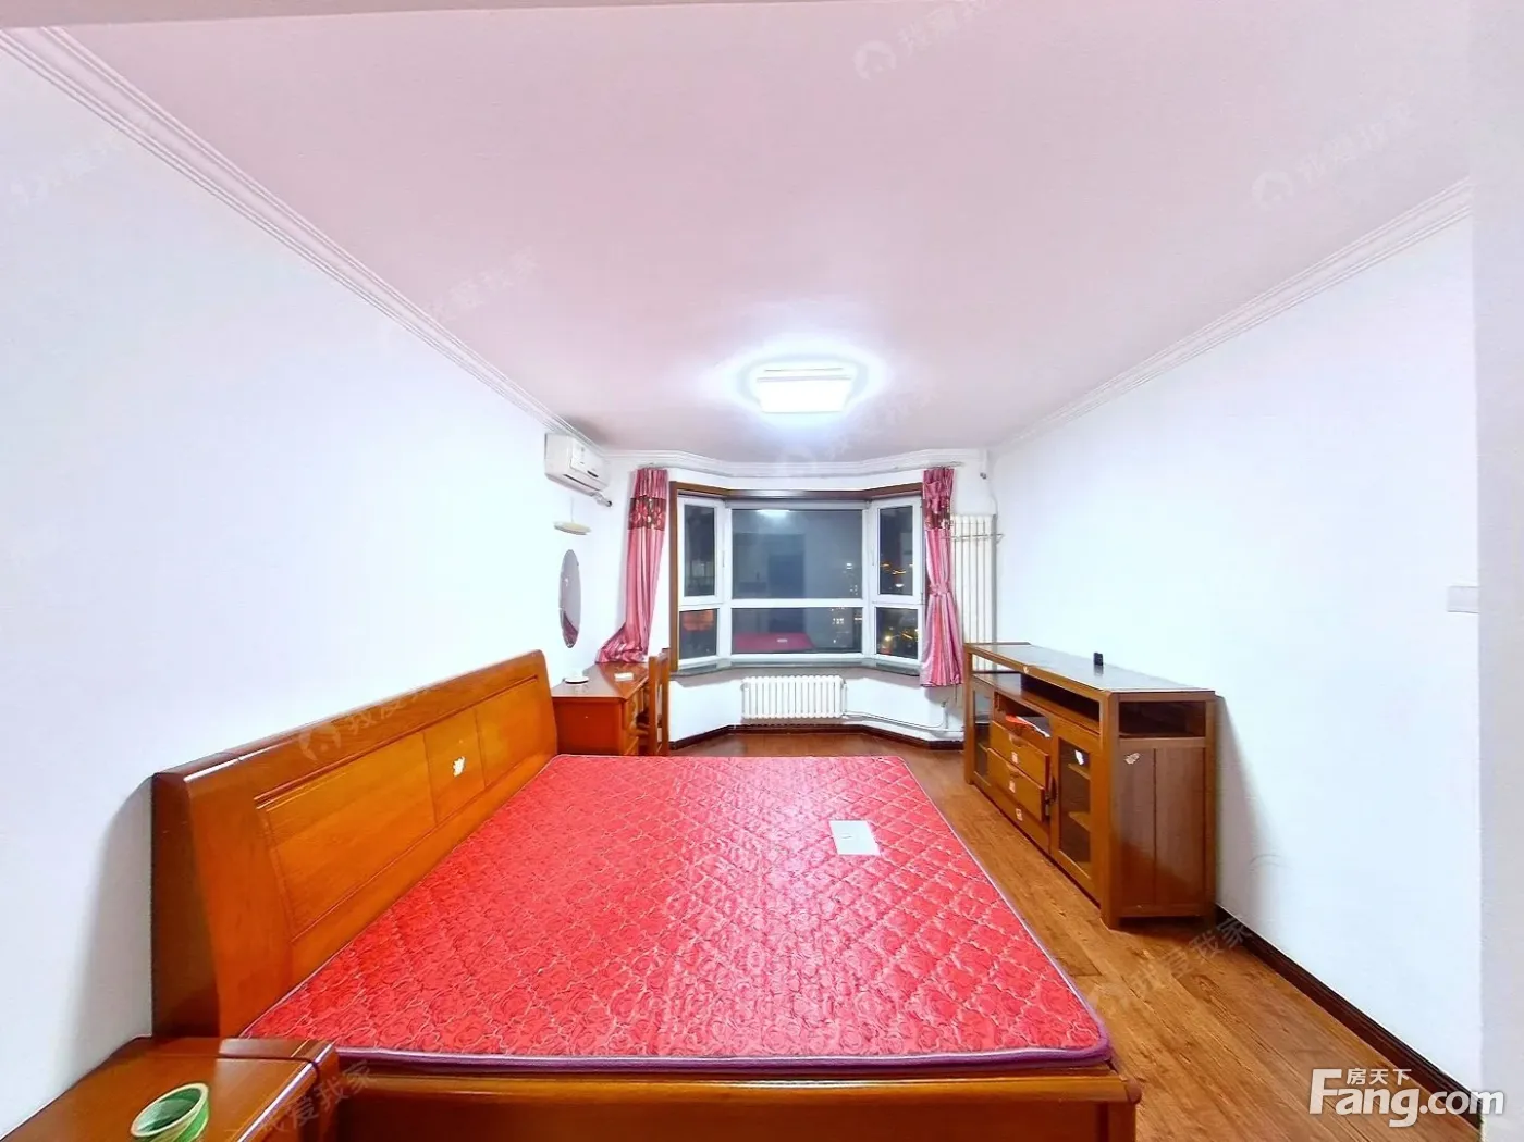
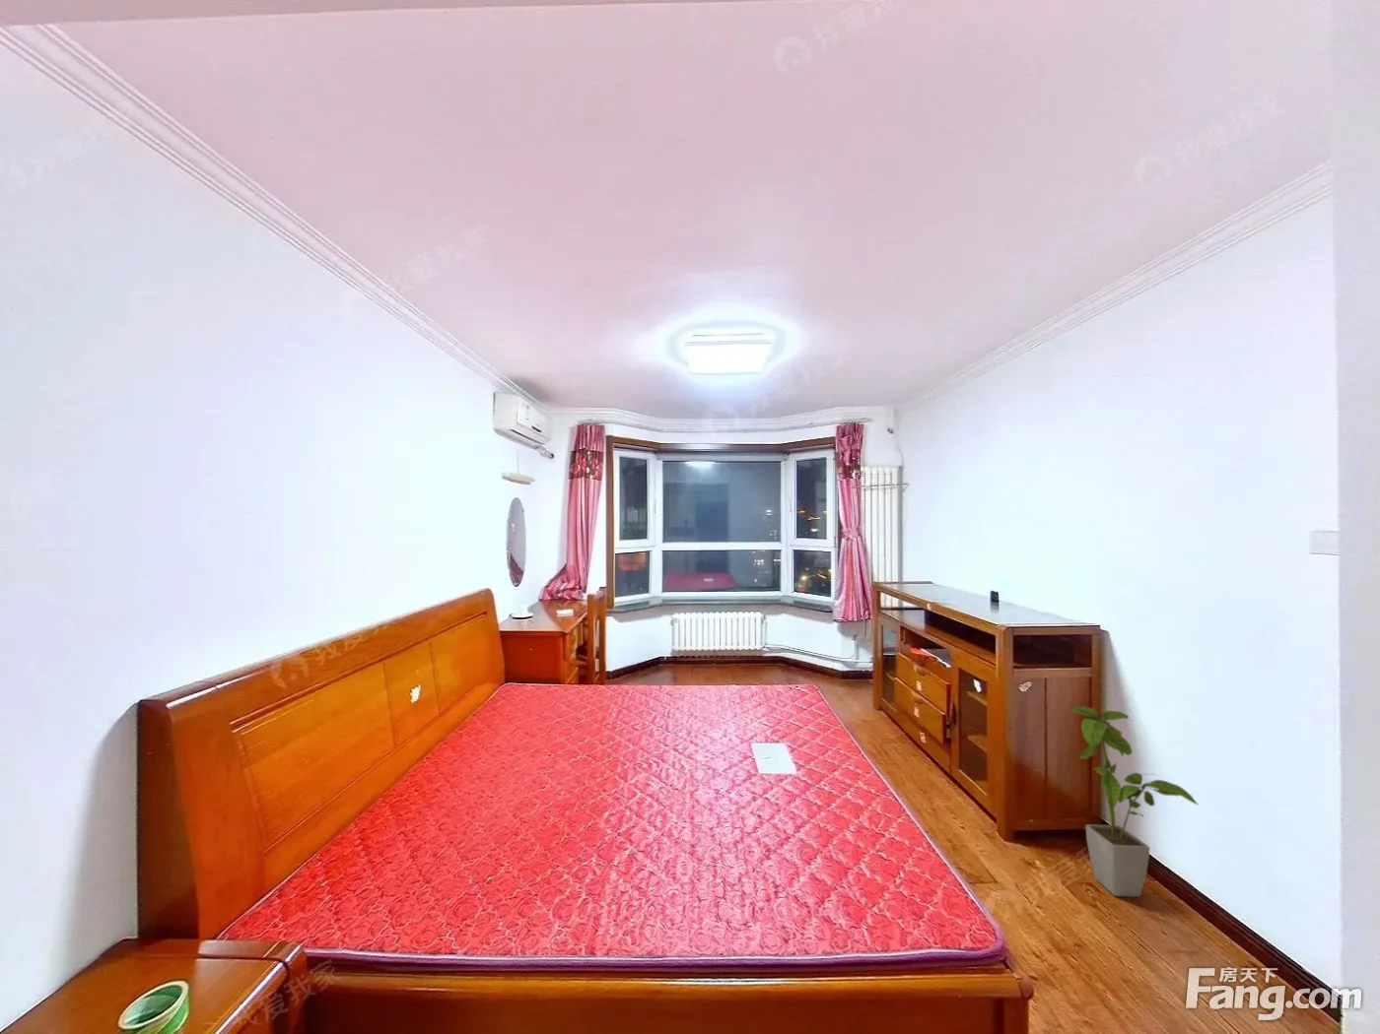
+ house plant (1119, 803)
